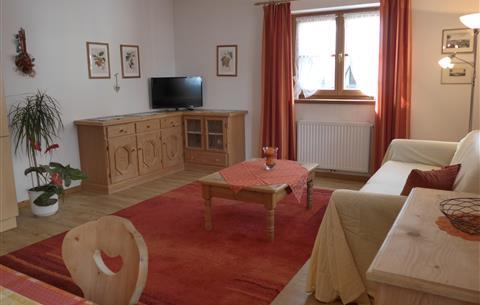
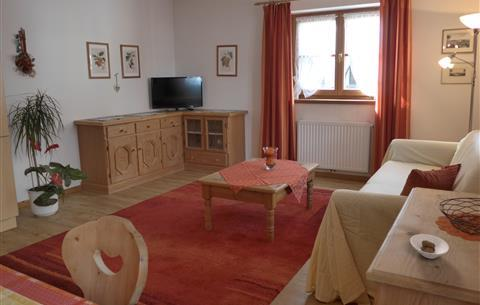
+ saucer (428, 247)
